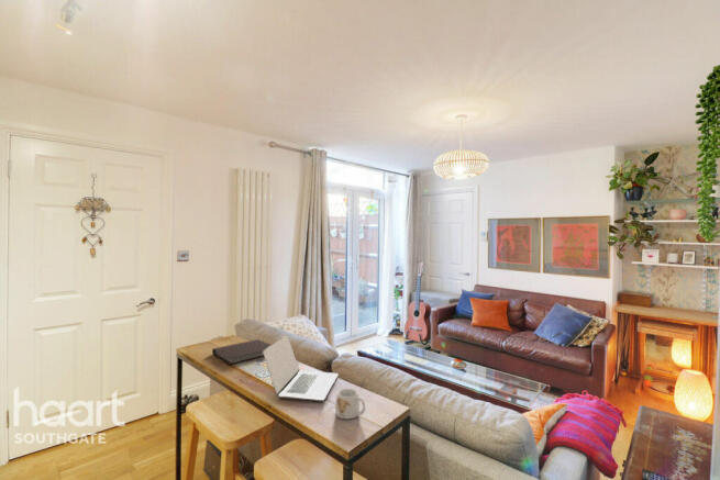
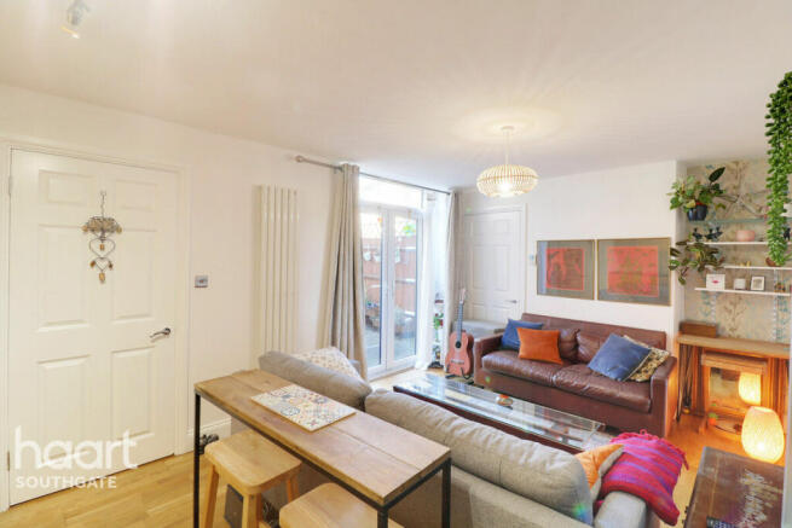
- mug (351, 404)
- laptop (298, 367)
- notebook (244, 350)
